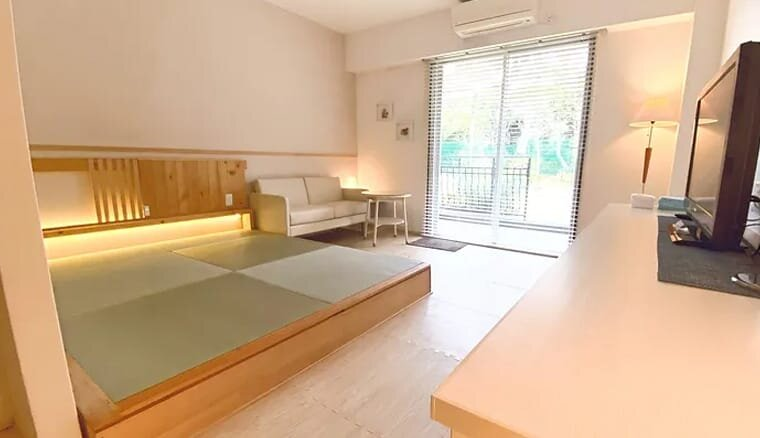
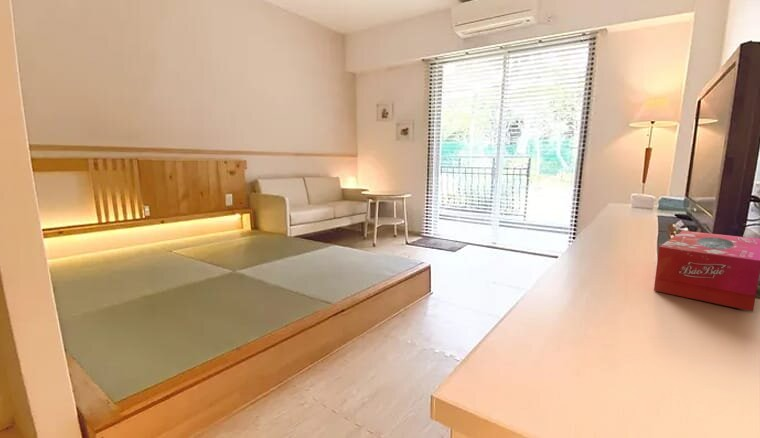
+ tissue box (711, 263)
